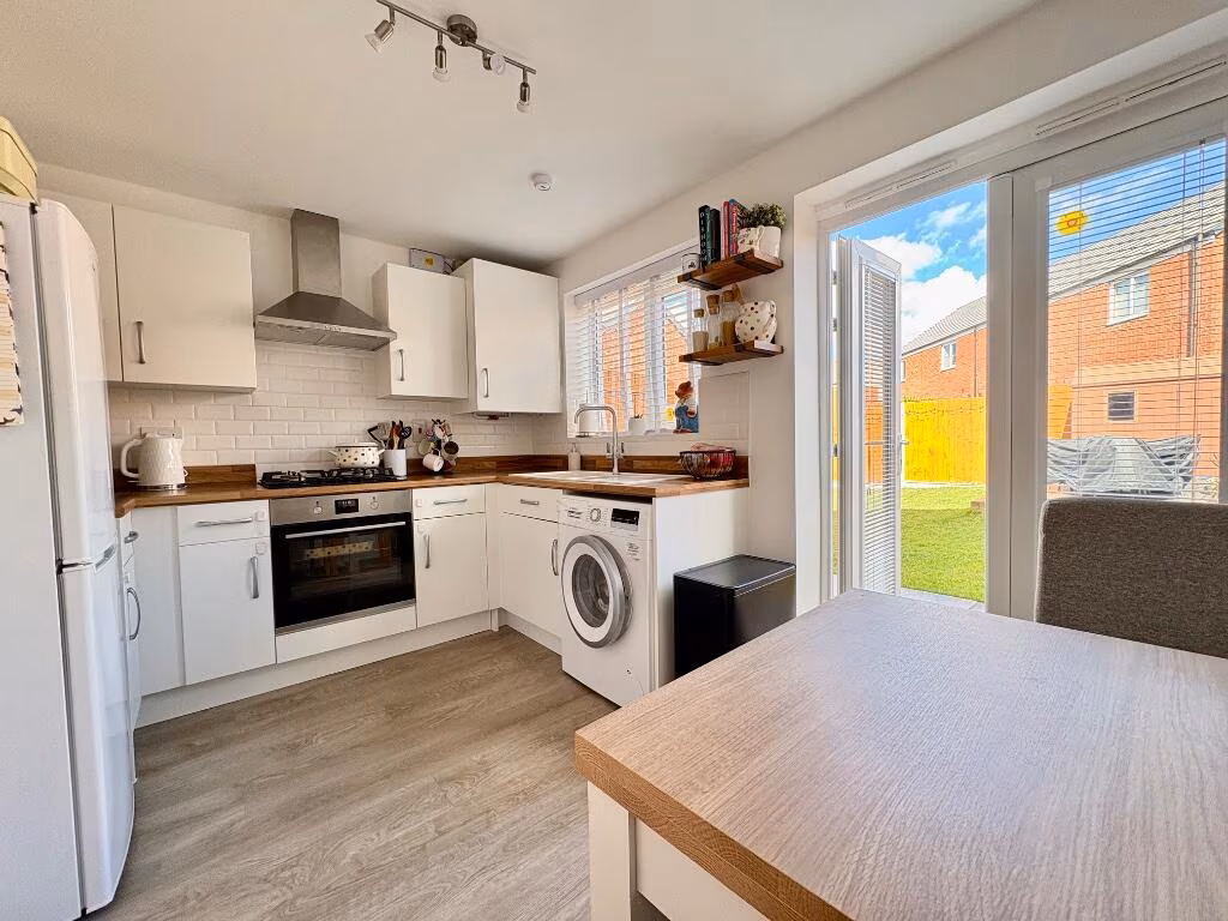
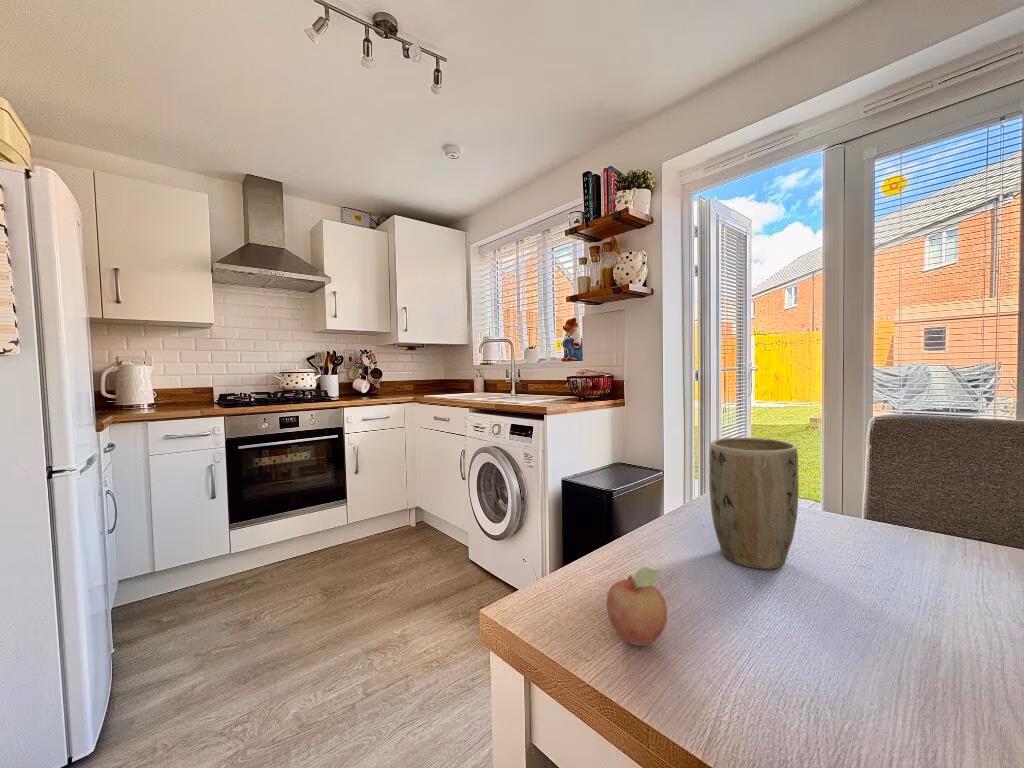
+ plant pot (752, 500)
+ fruit (637, 605)
